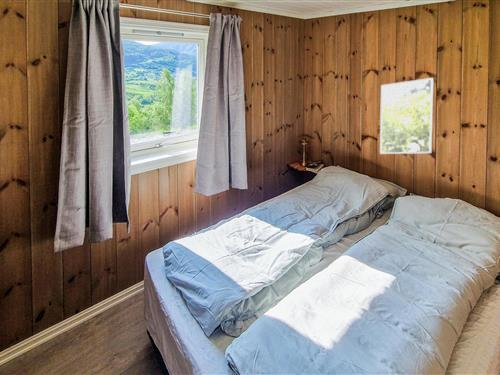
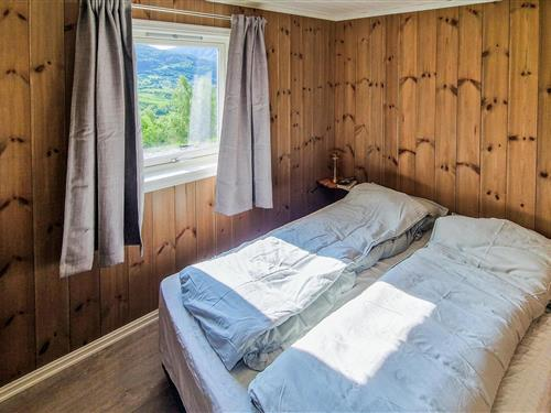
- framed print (405, 117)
